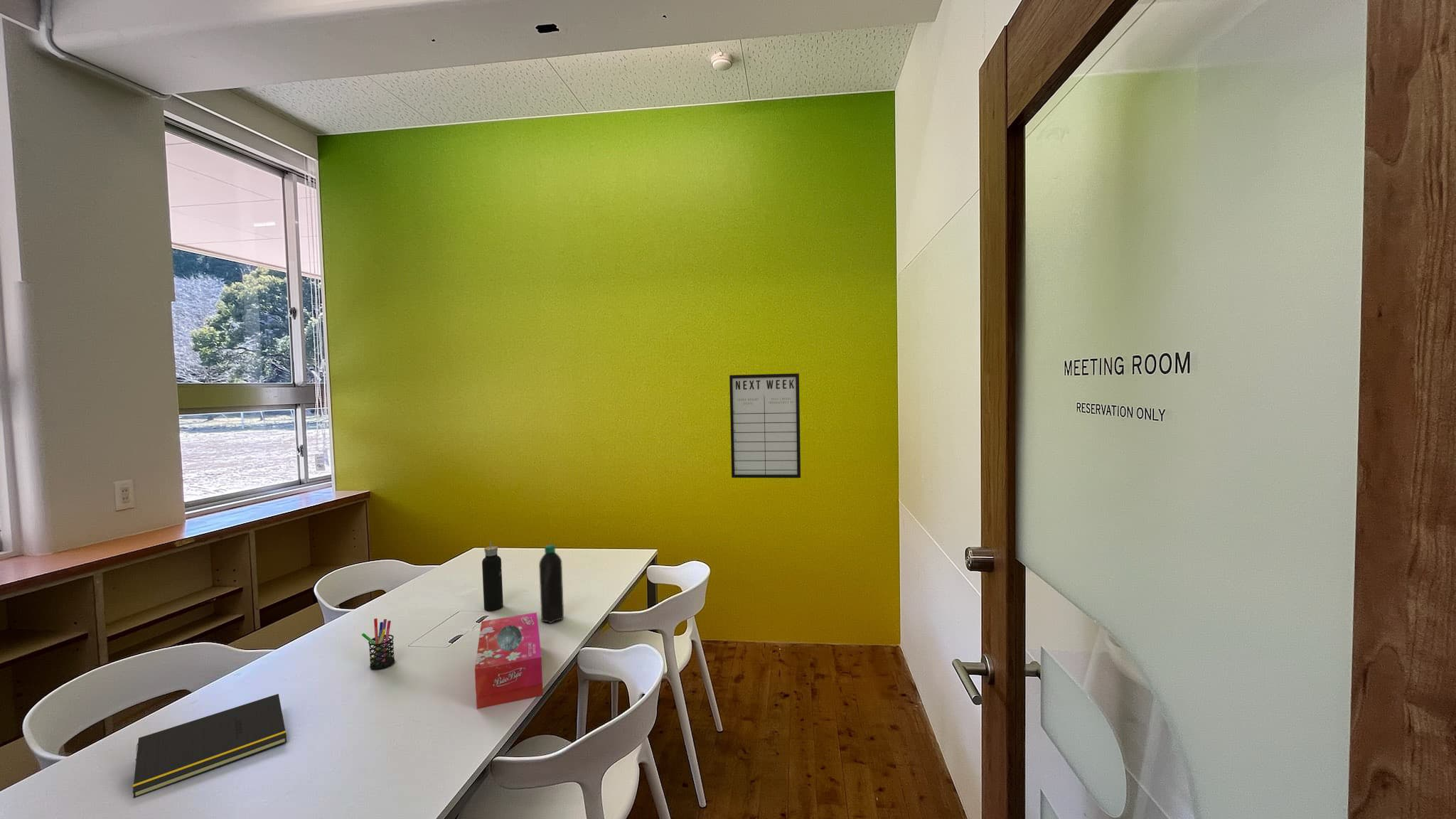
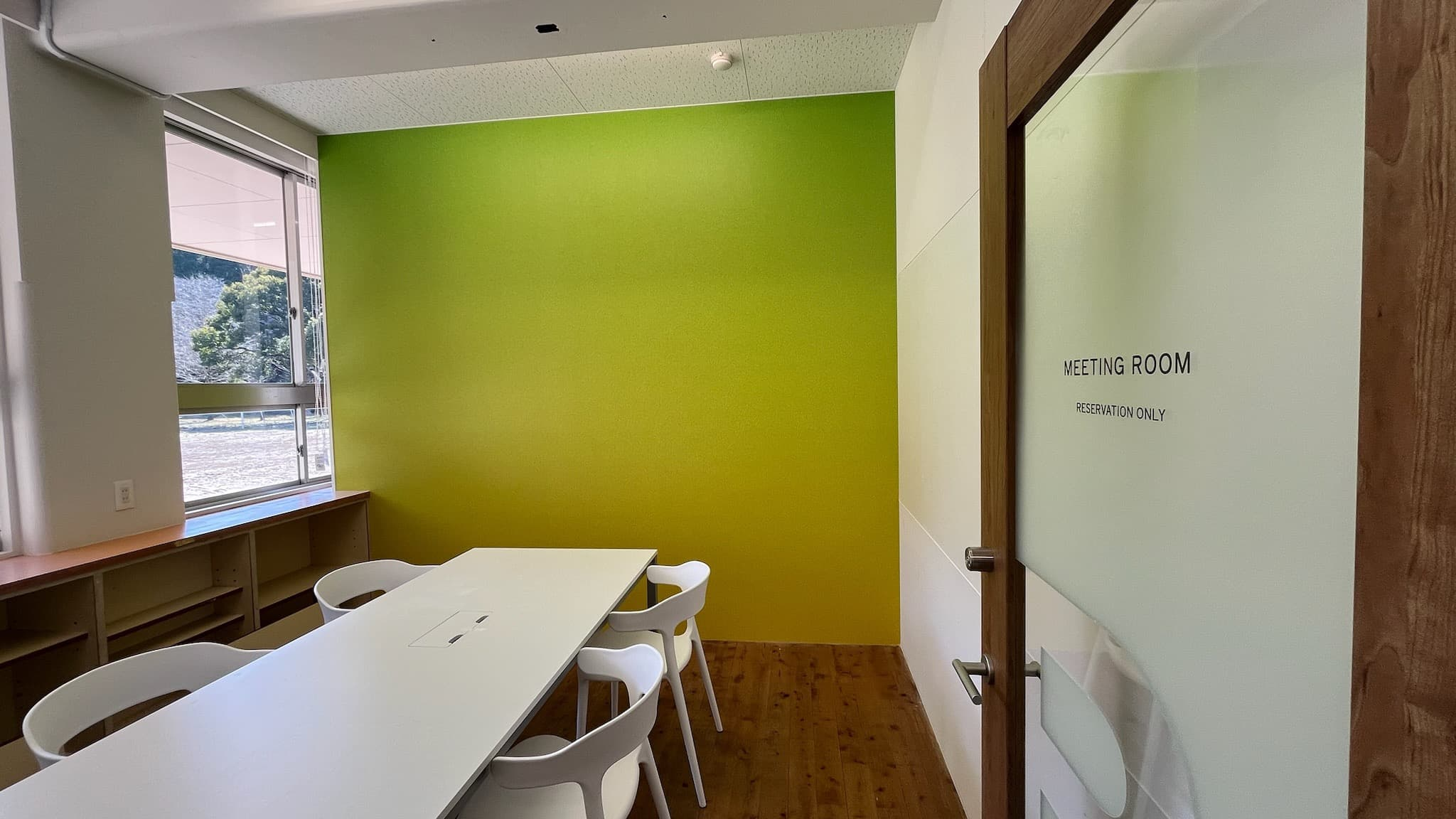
- writing board (765, 426)
- pen holder (378, 643)
- tissue box (510, 655)
- notepad (214, 739)
- water bottle (492, 574)
- water bottle (551, 582)
